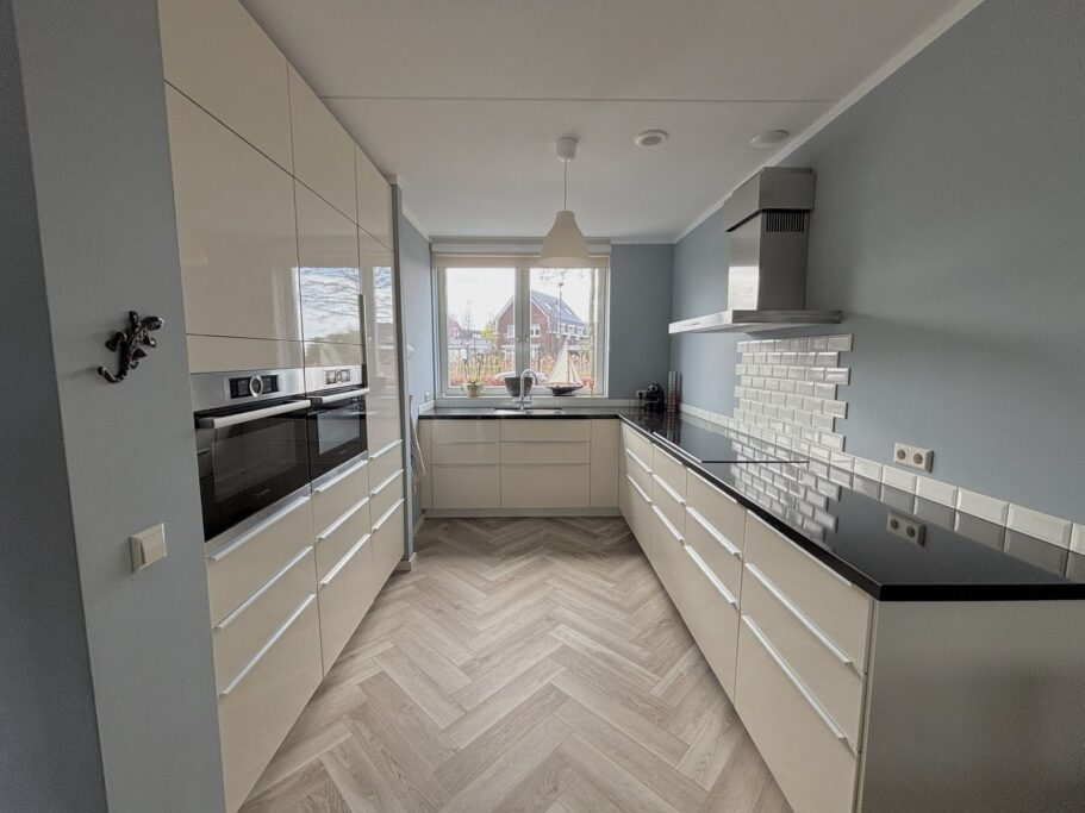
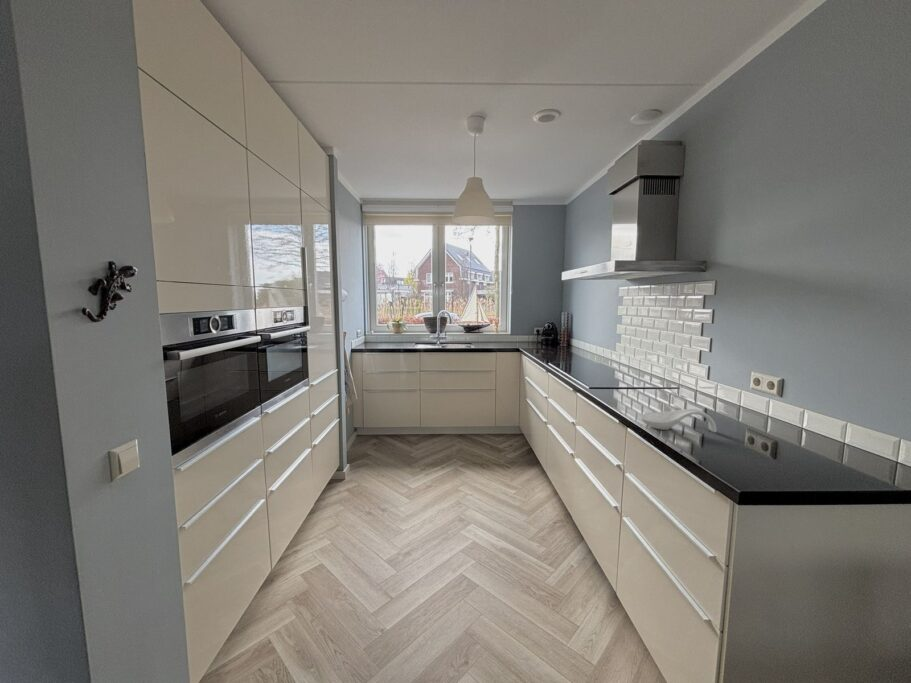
+ spoon rest (677, 418)
